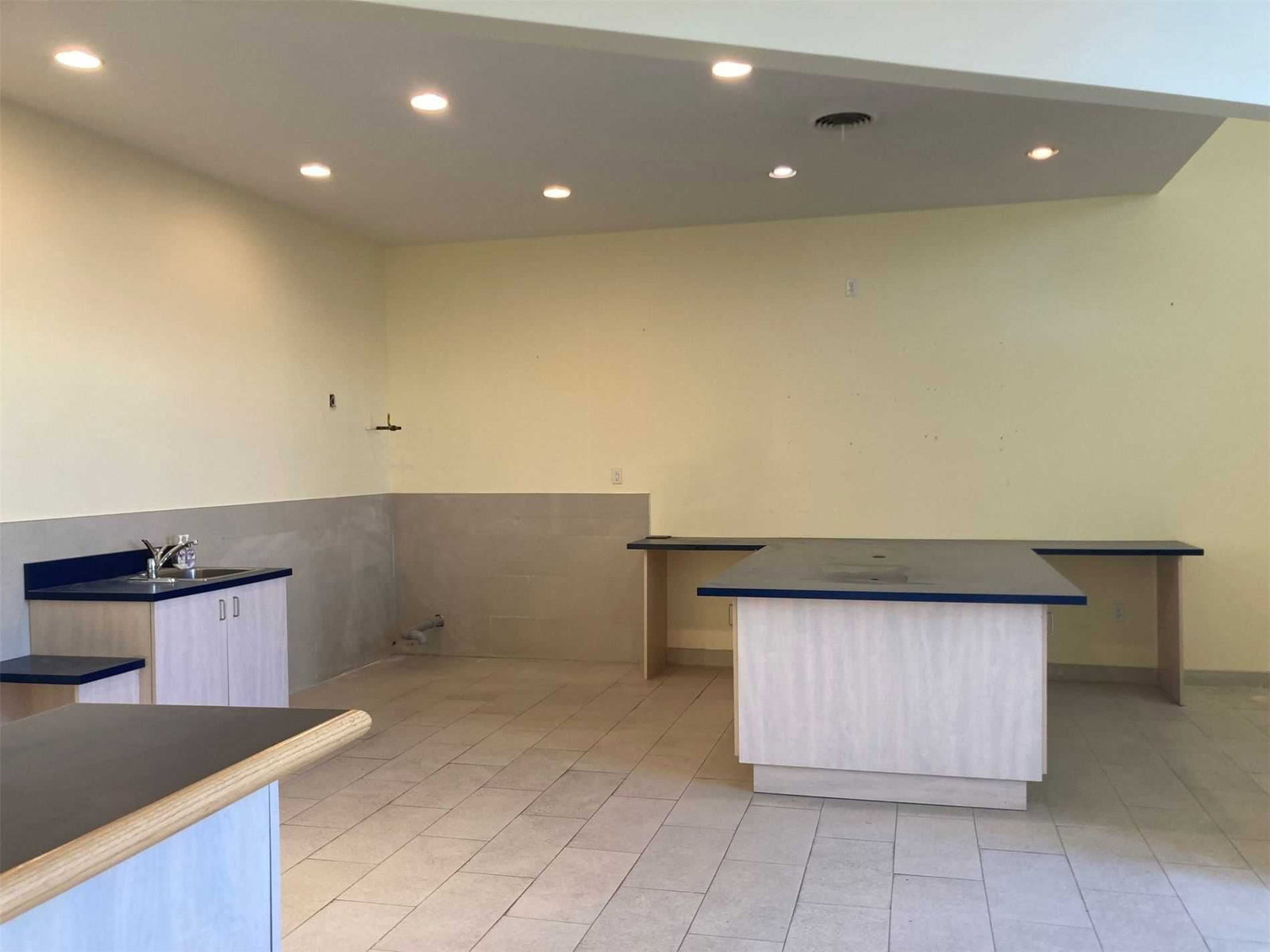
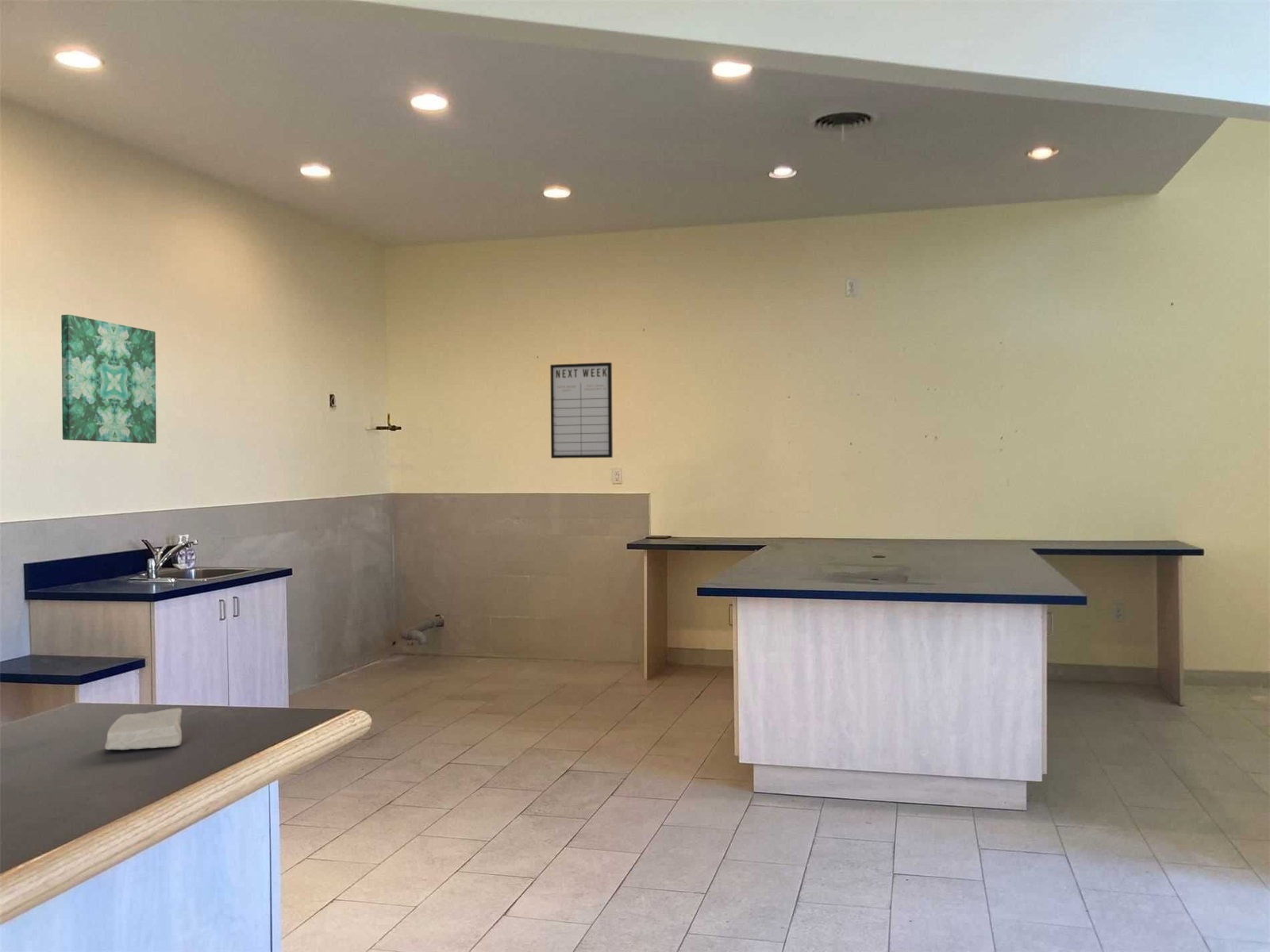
+ soap bar (144, 729)
+ writing board (581, 410)
+ wall art (110, 382)
